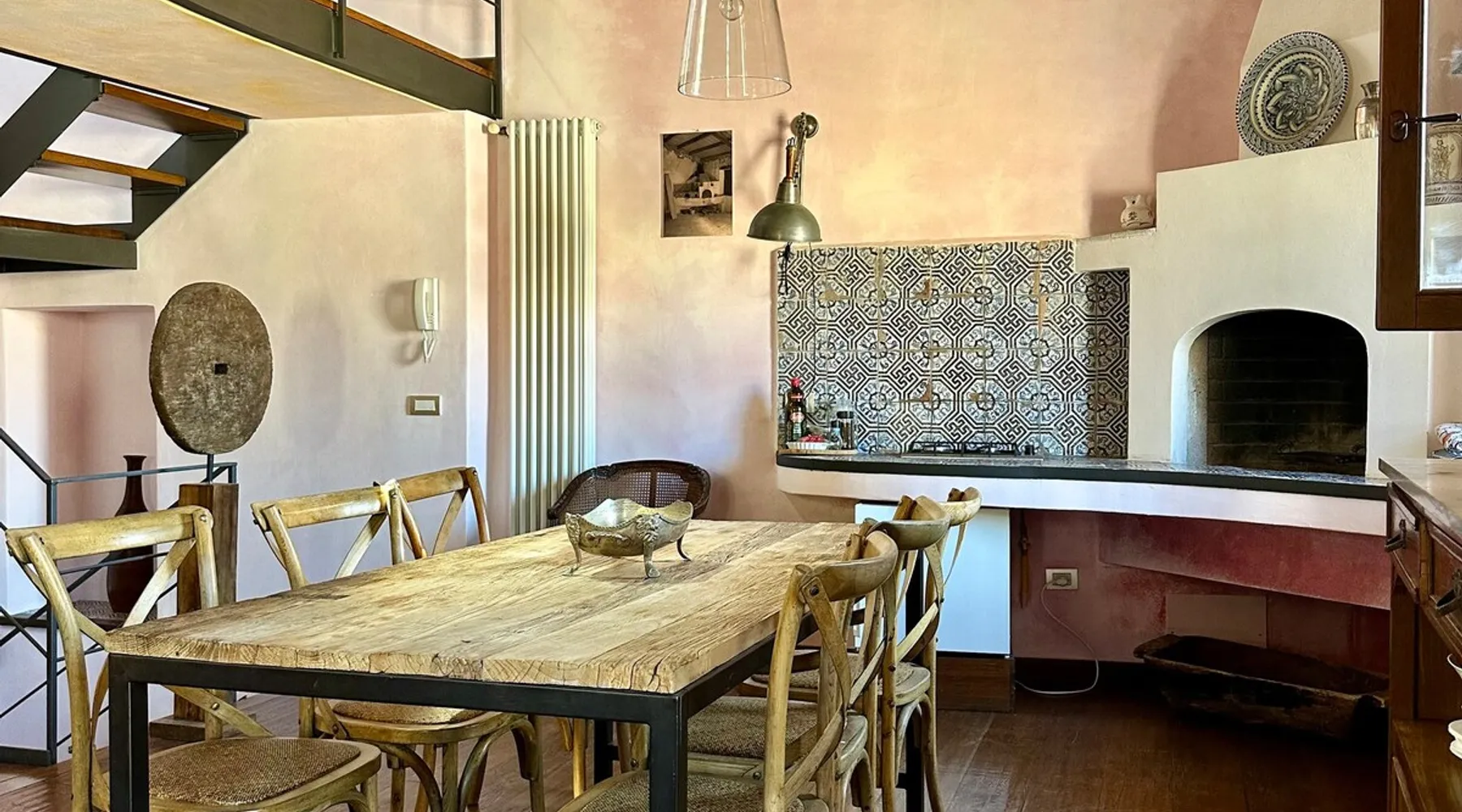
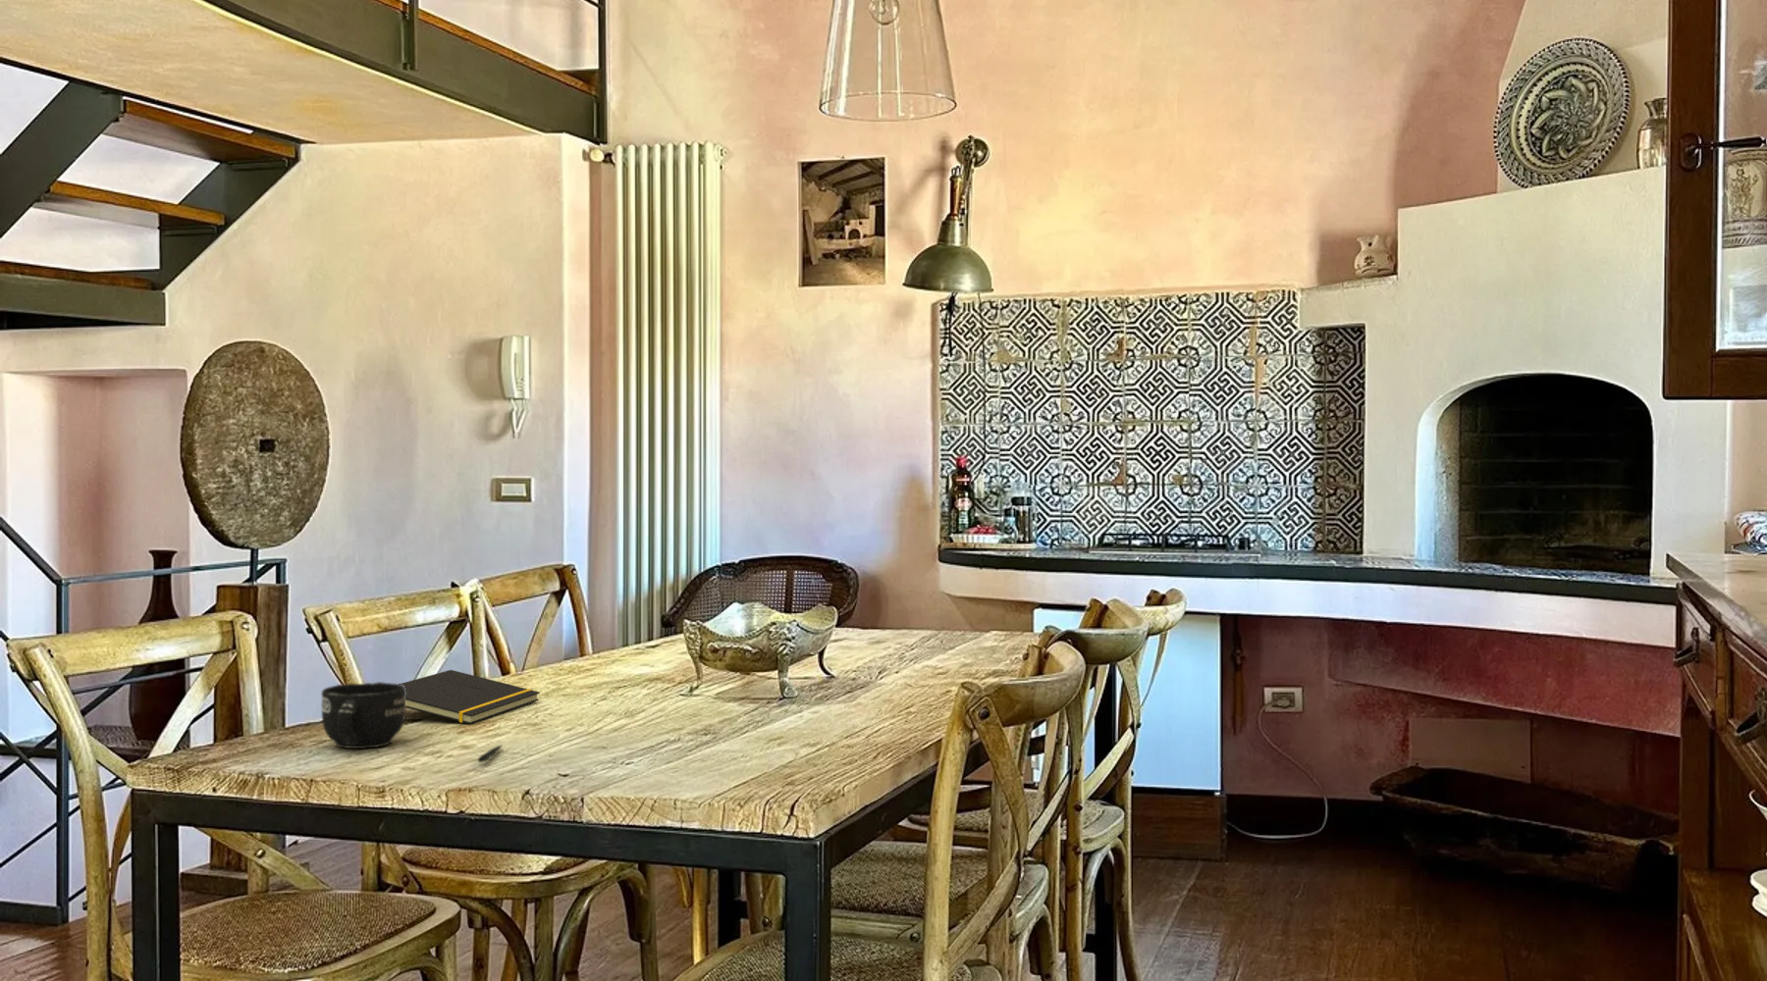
+ notepad (459, 696)
+ mug (358, 718)
+ pen (492, 751)
